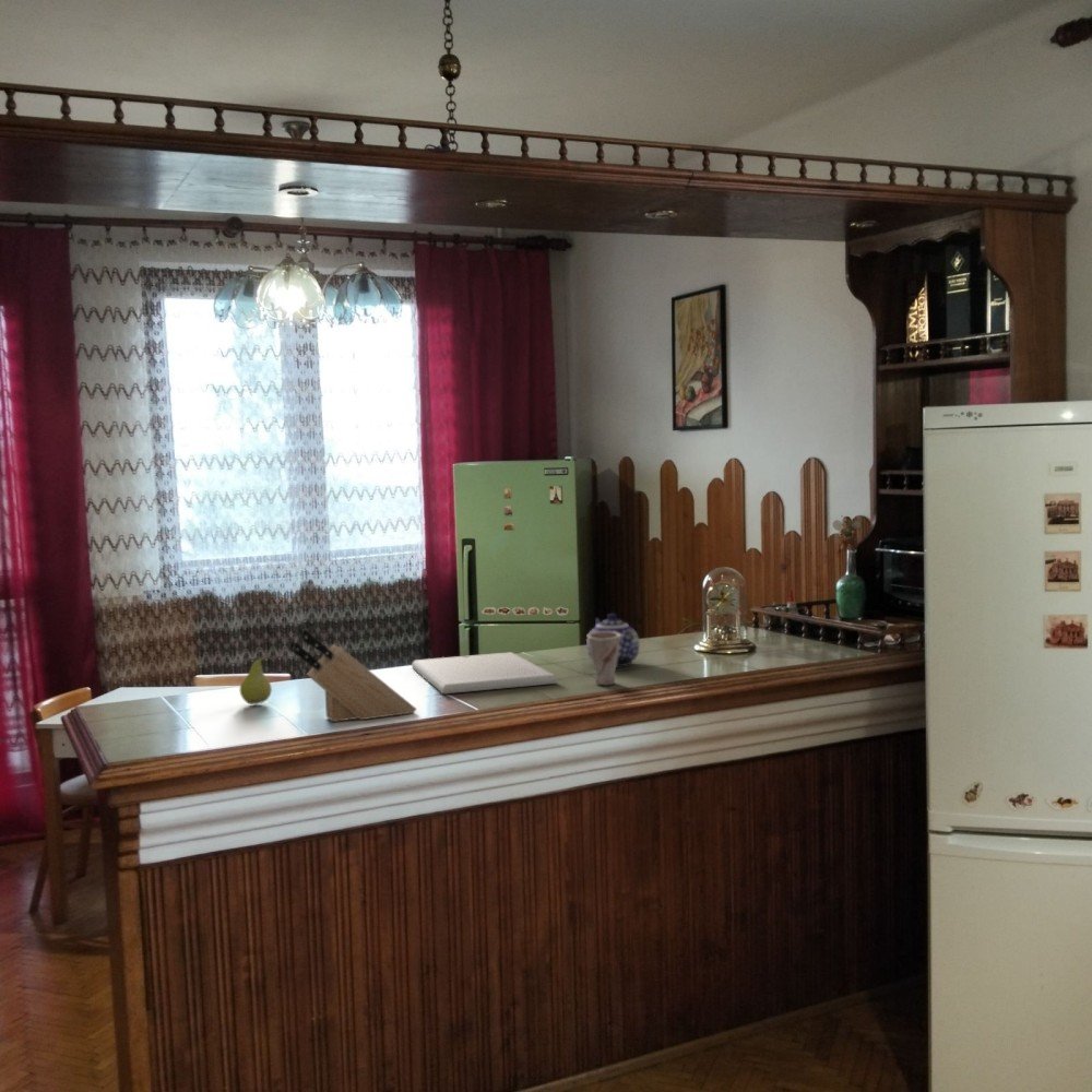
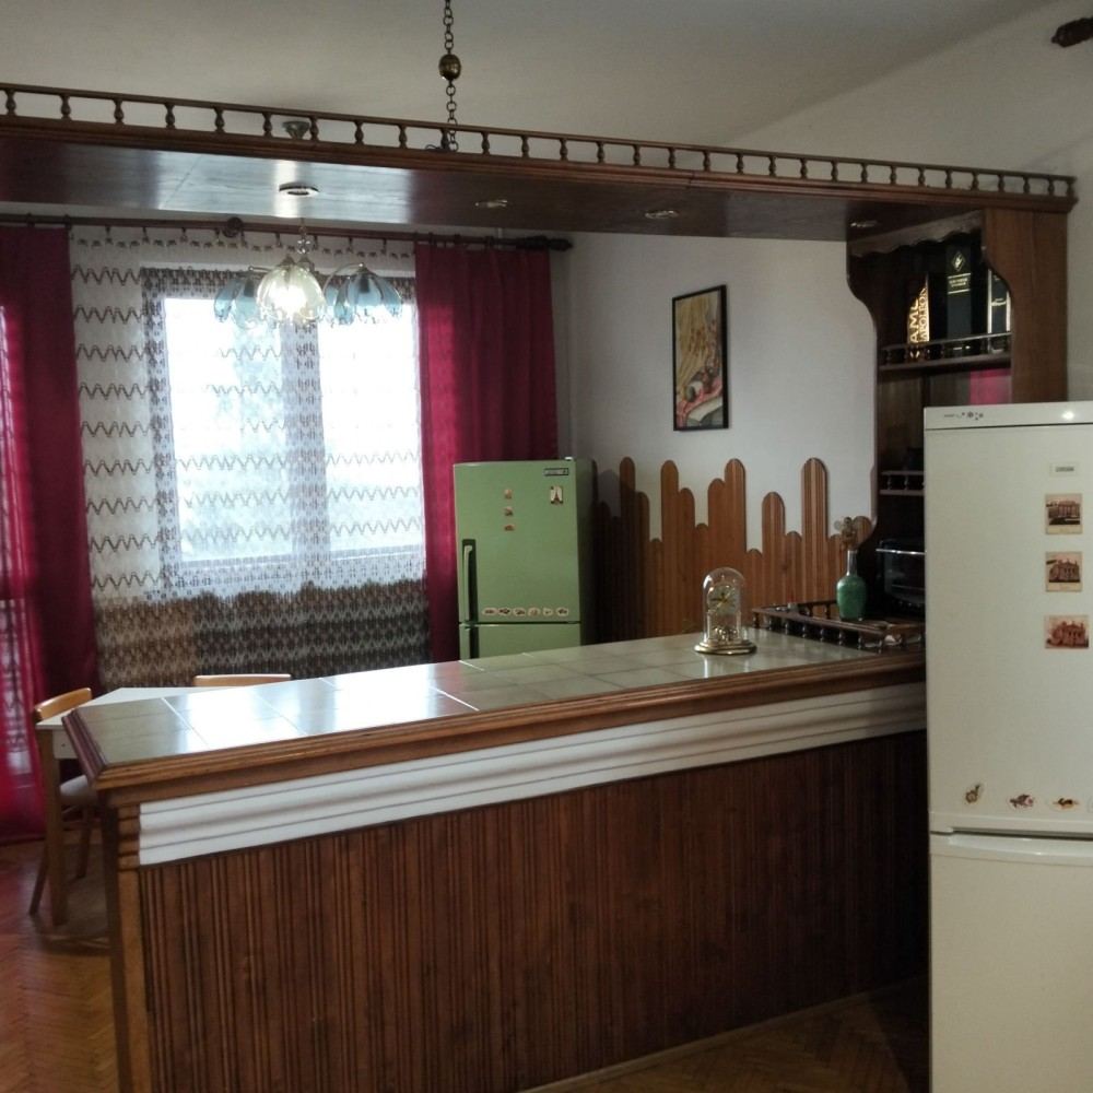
- cup (604, 658)
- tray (480, 670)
- fruit (257, 678)
- teapot (612, 631)
- knife block (352, 668)
